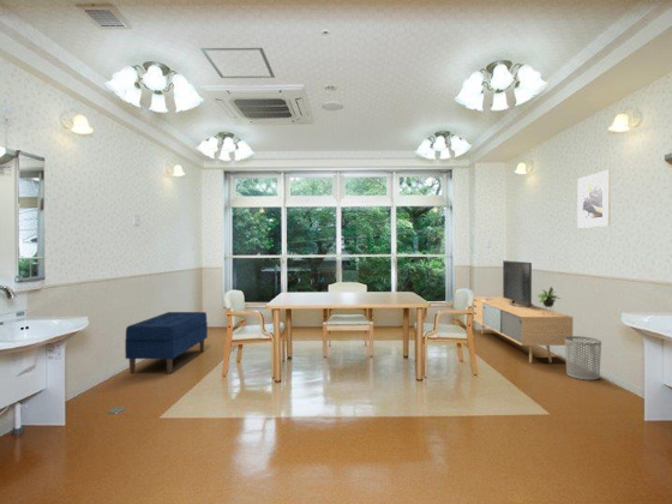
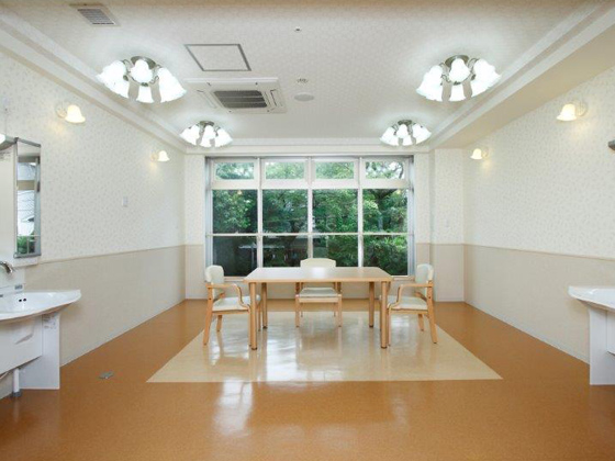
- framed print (593, 200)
- bench (170, 340)
- media console (512, 304)
- waste bin (582, 358)
